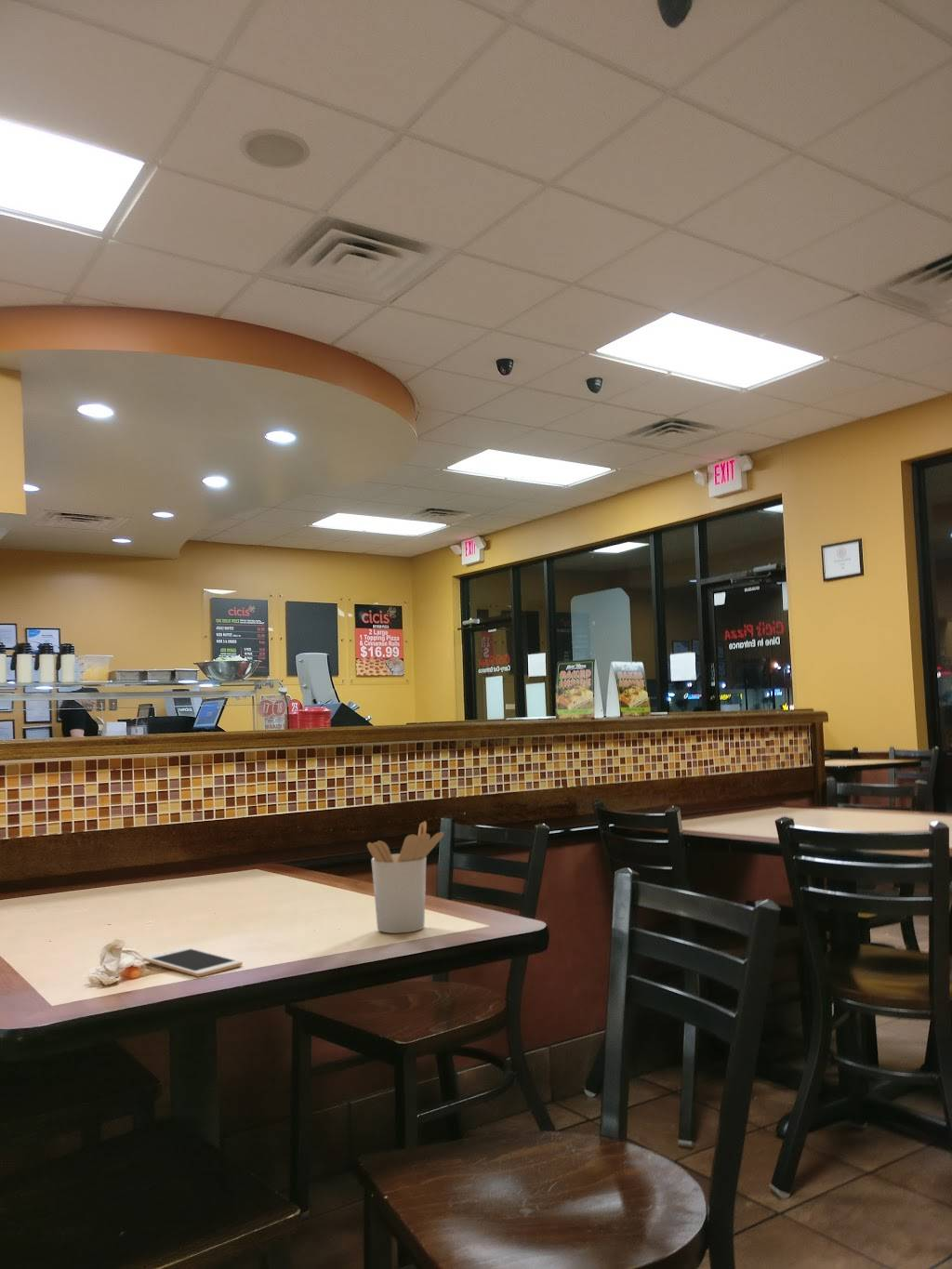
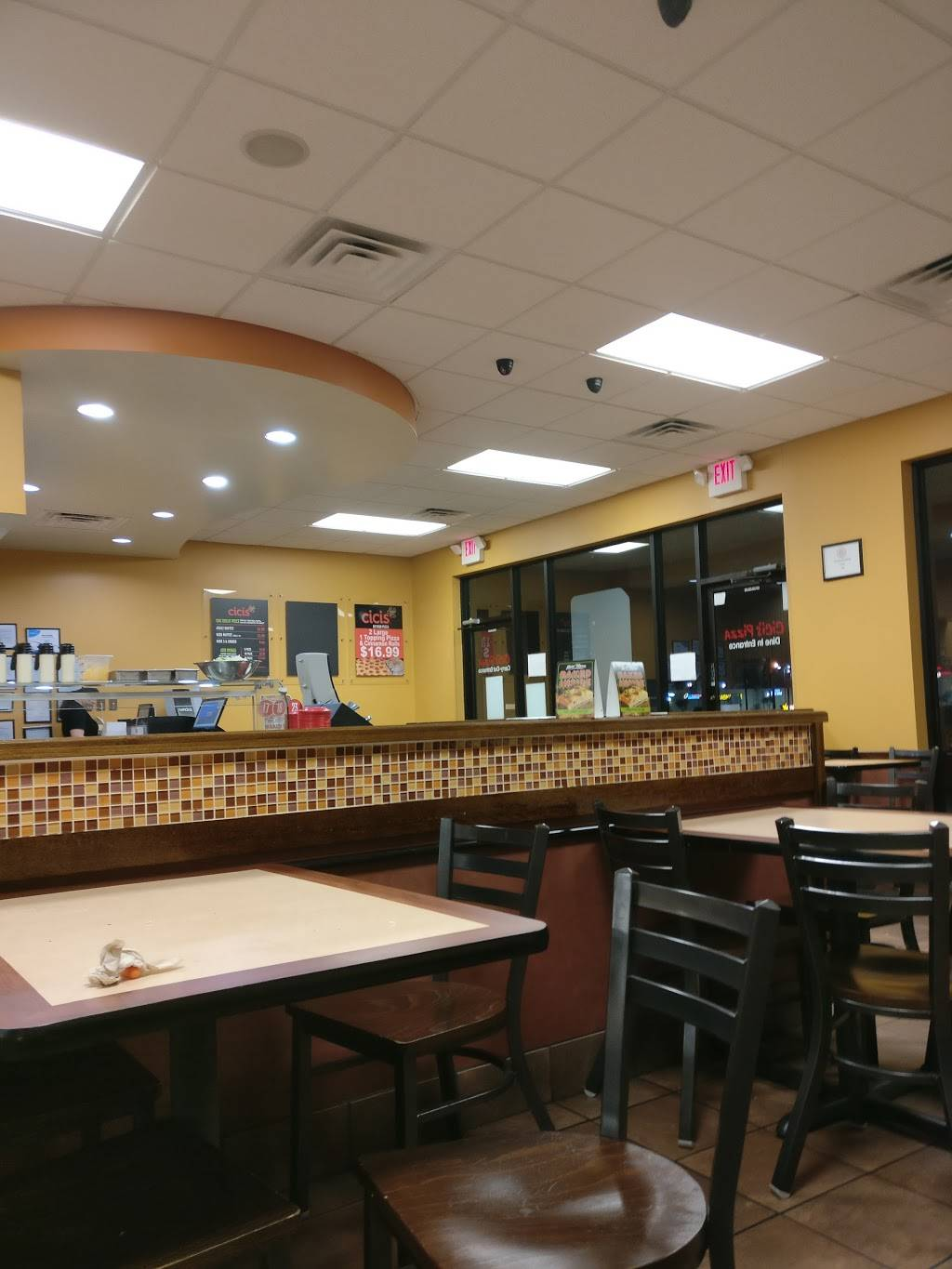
- utensil holder (407, 877)
- cell phone (192, 961)
